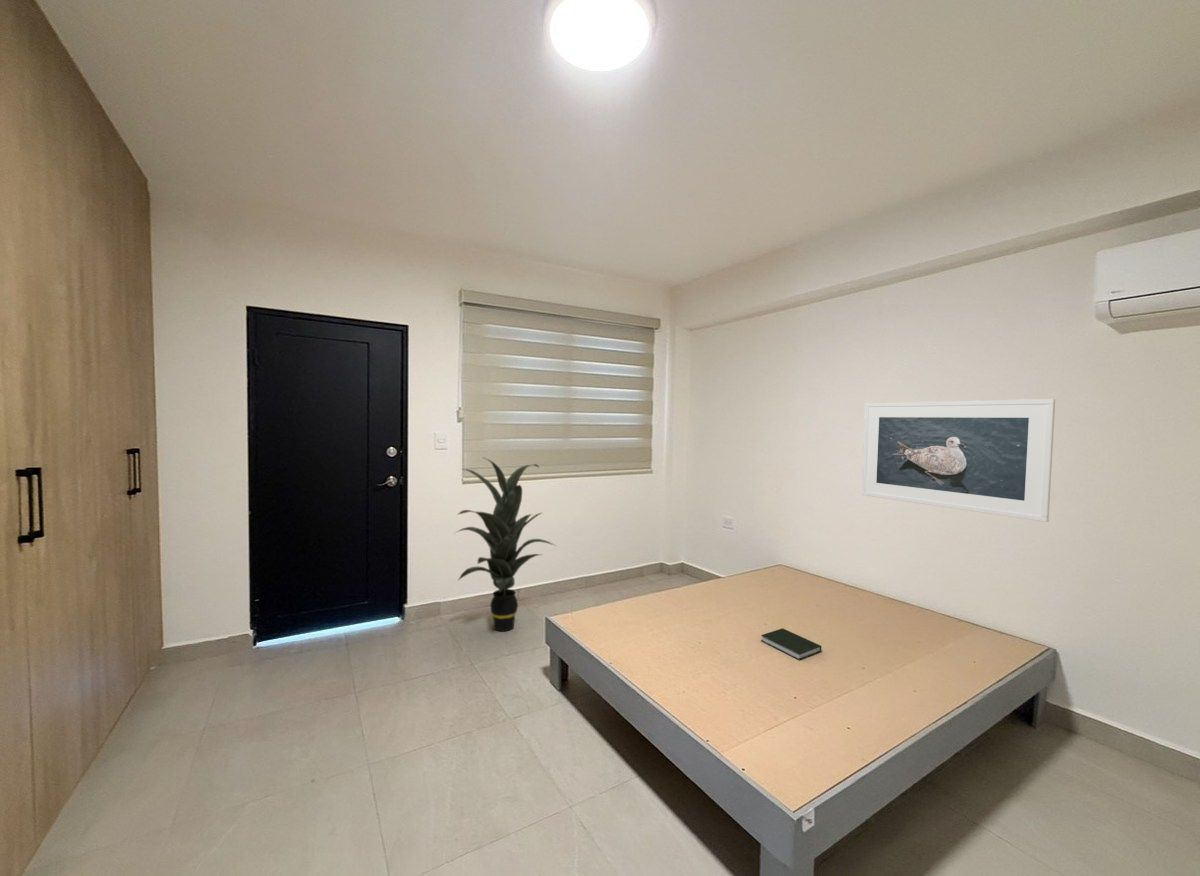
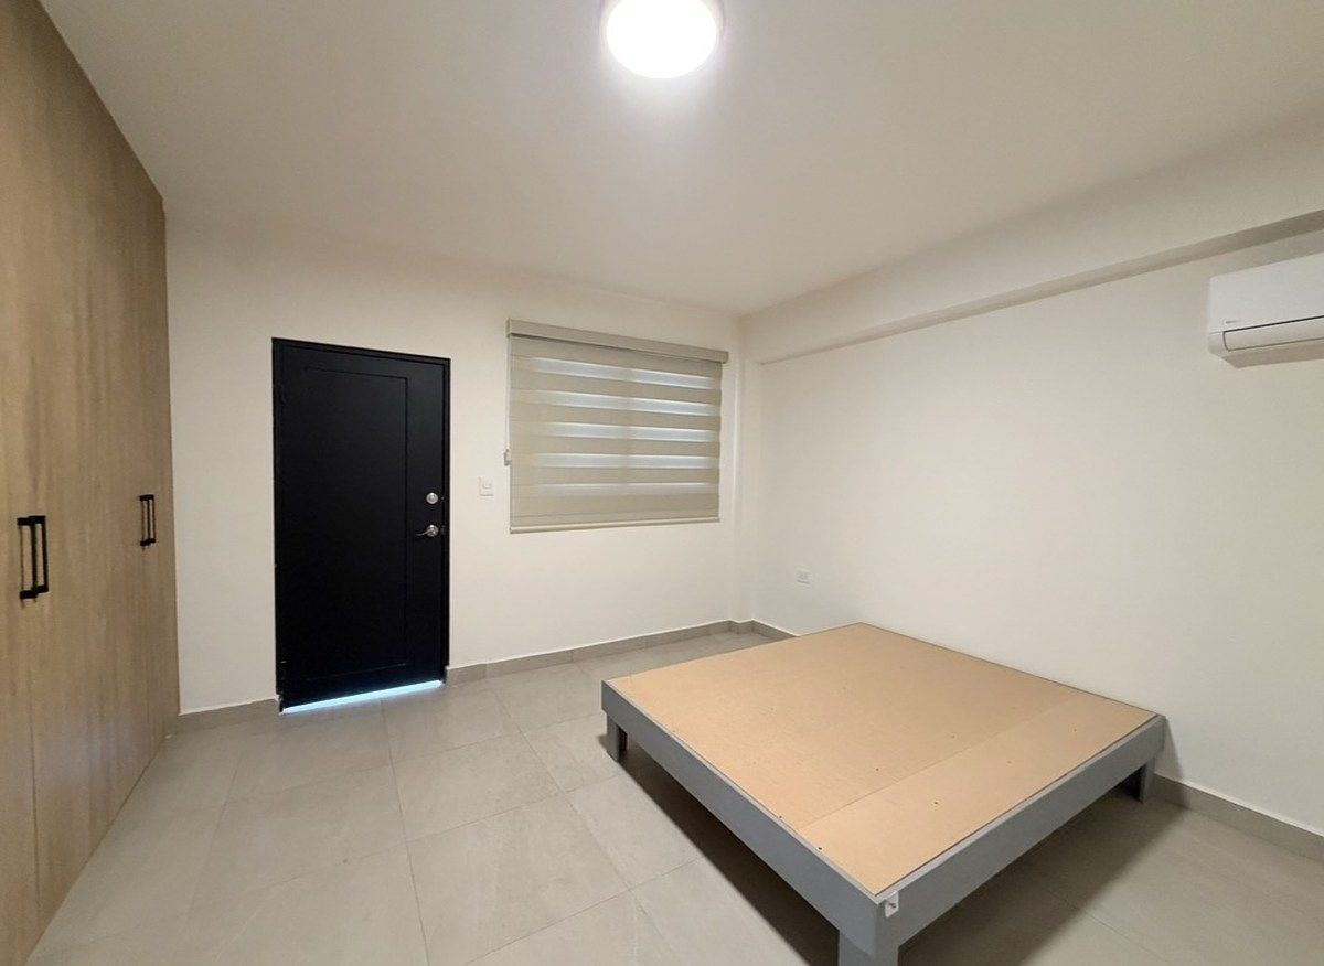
- book (790, 643)
- indoor plant (497, 542)
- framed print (943, 454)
